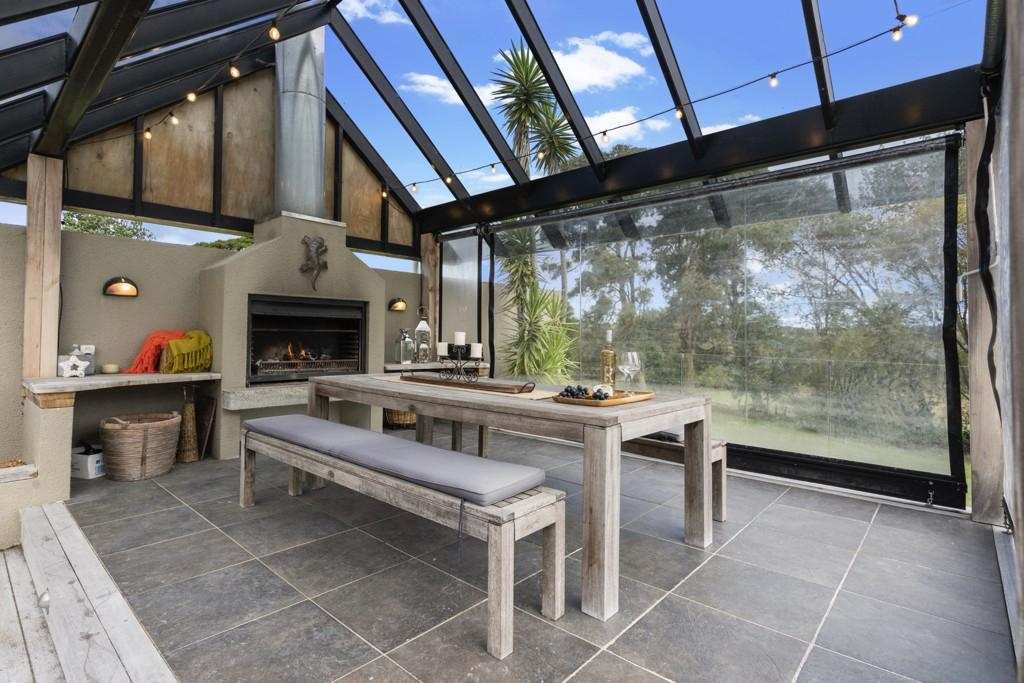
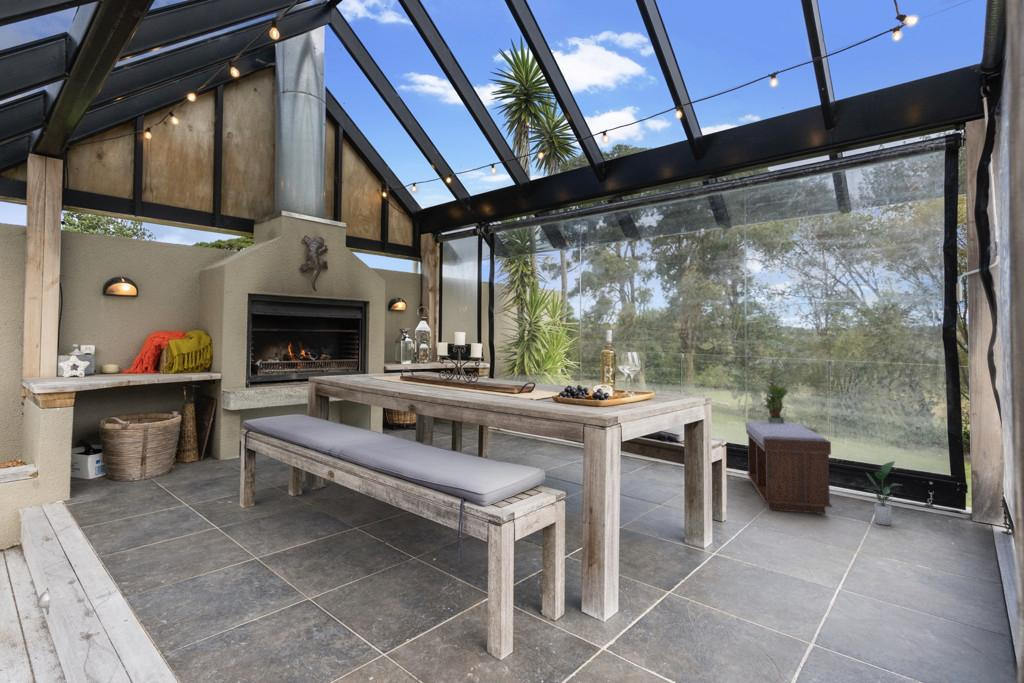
+ bench (782, 461)
+ potted plant (773, 401)
+ potted plant (879, 492)
